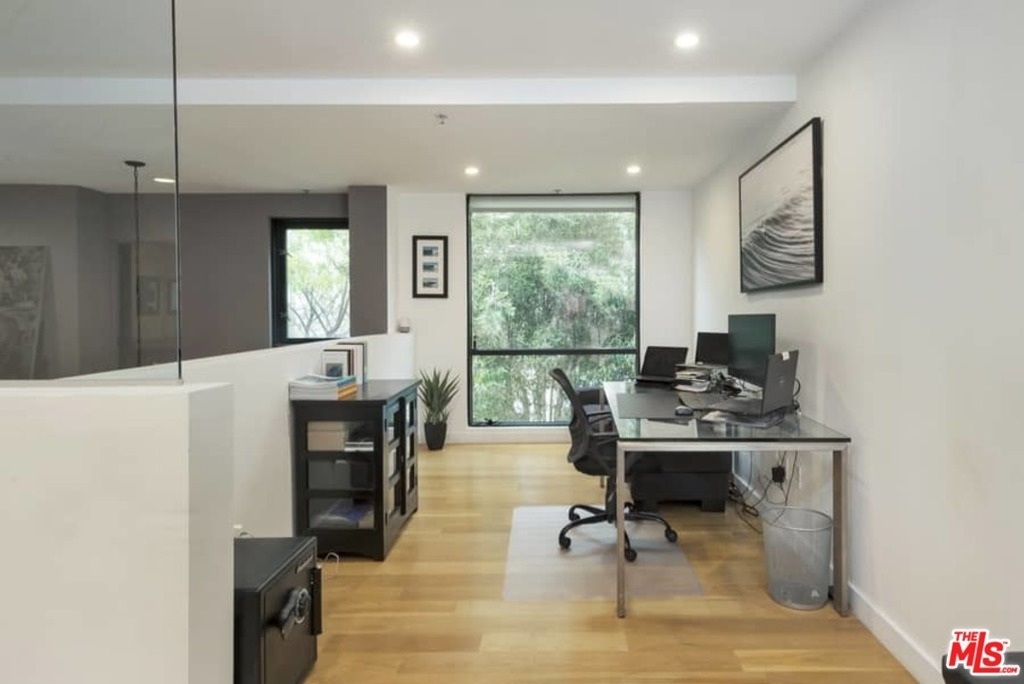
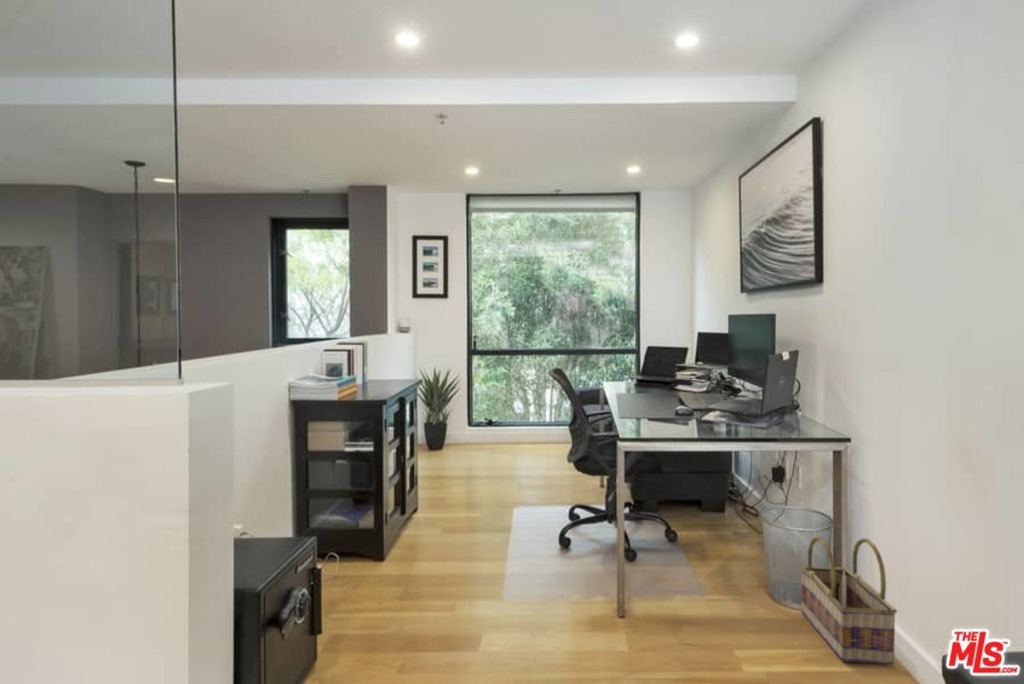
+ basket (846, 588)
